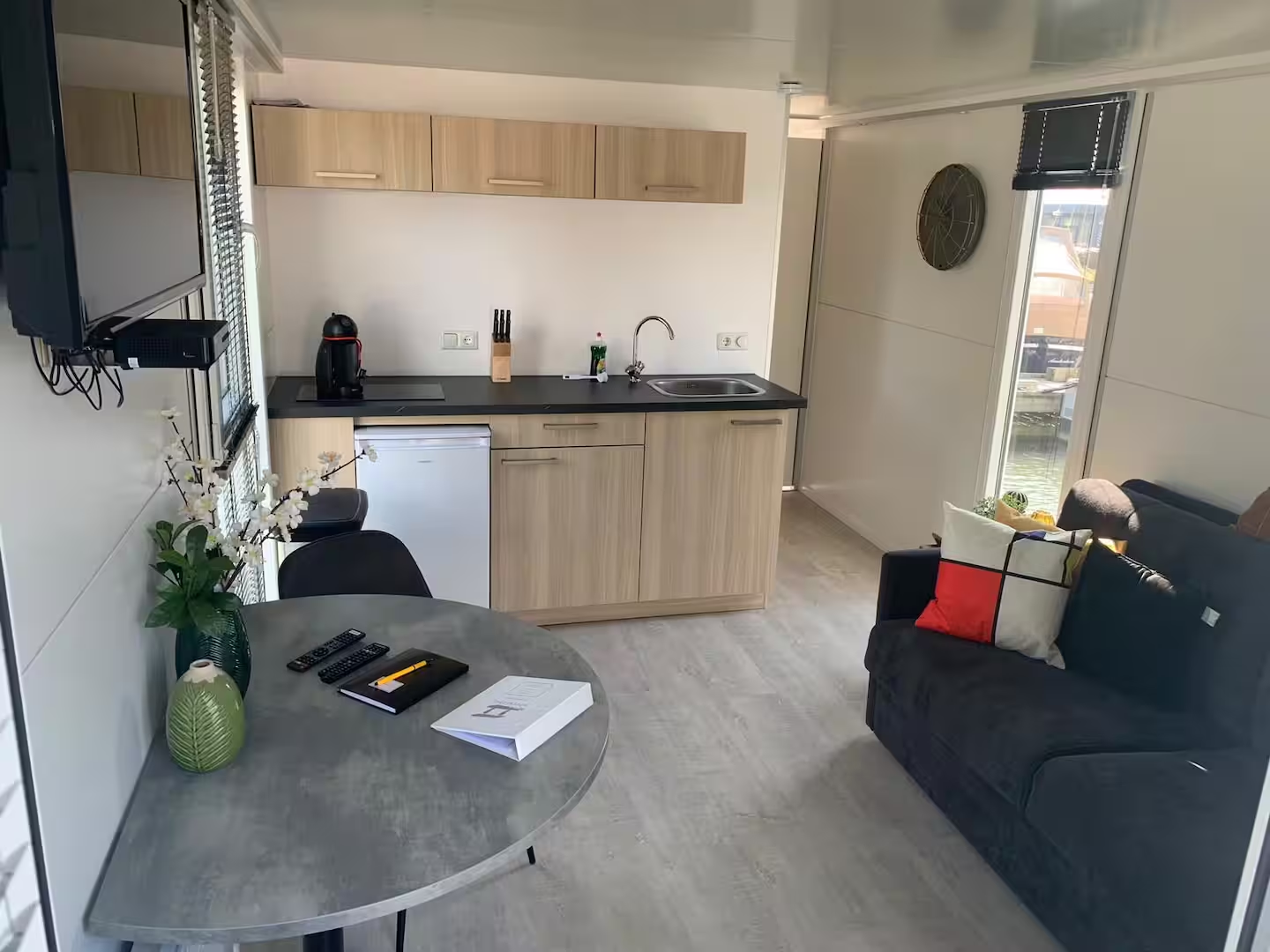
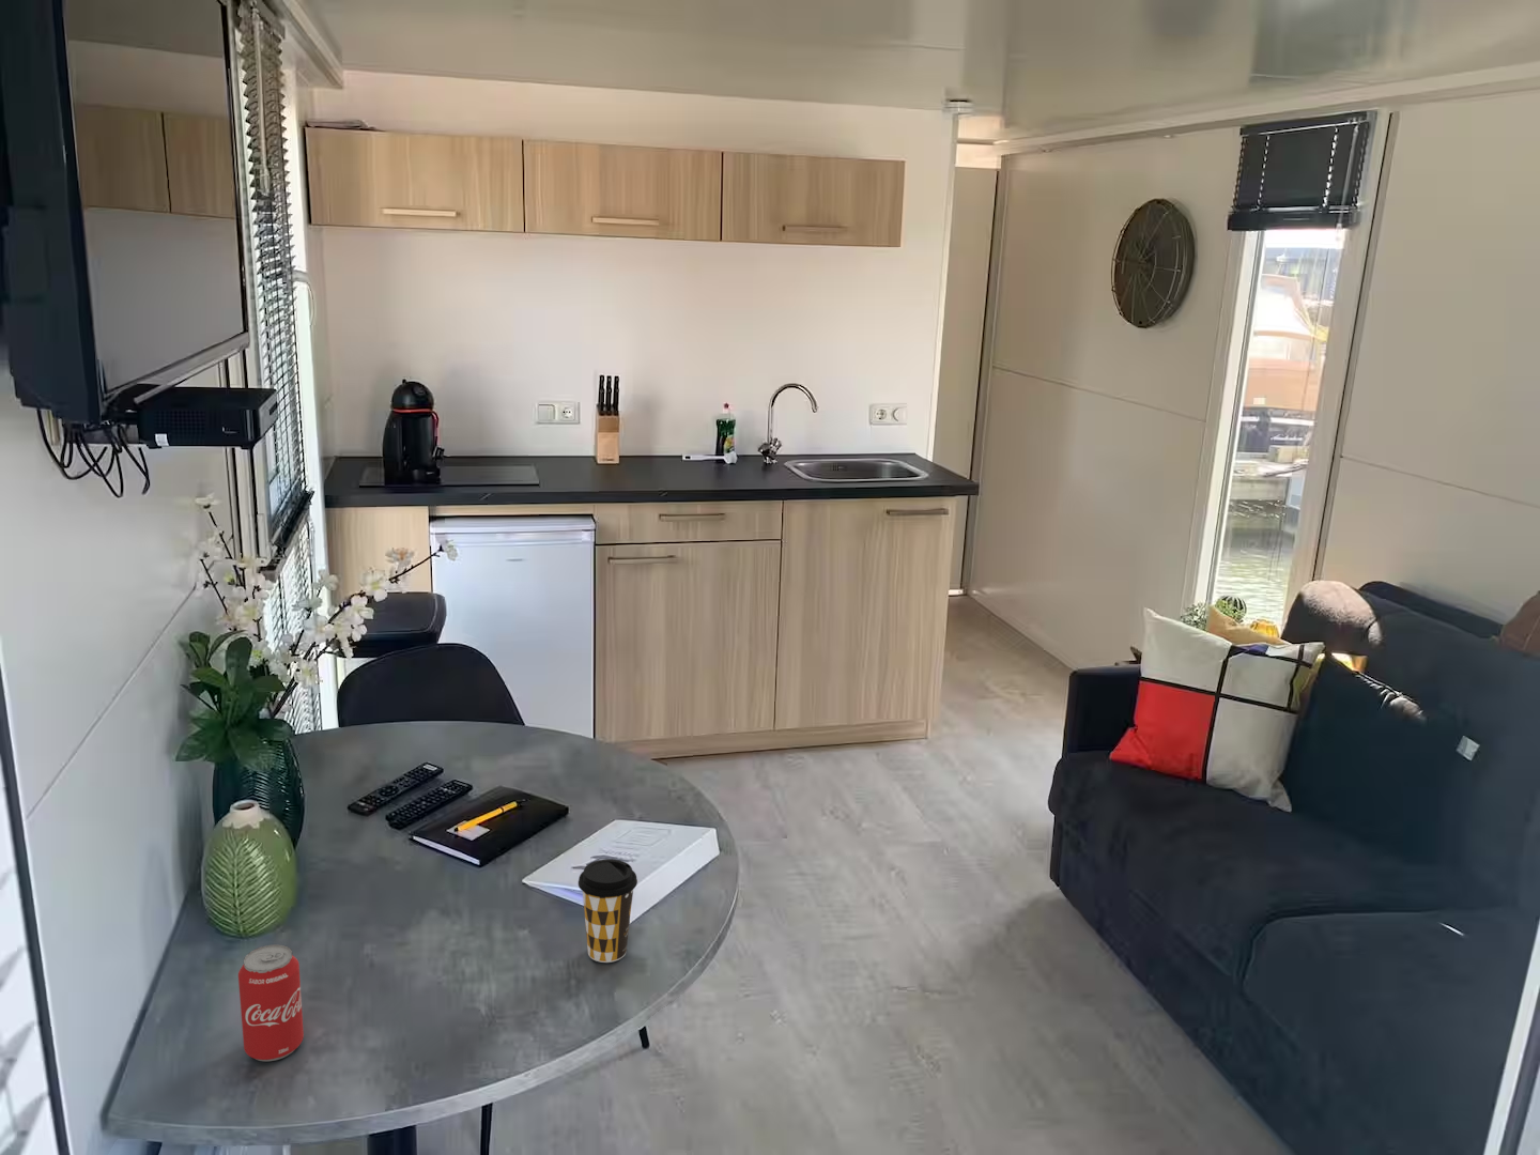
+ beverage can (270, 1002)
+ coffee cup (608, 911)
